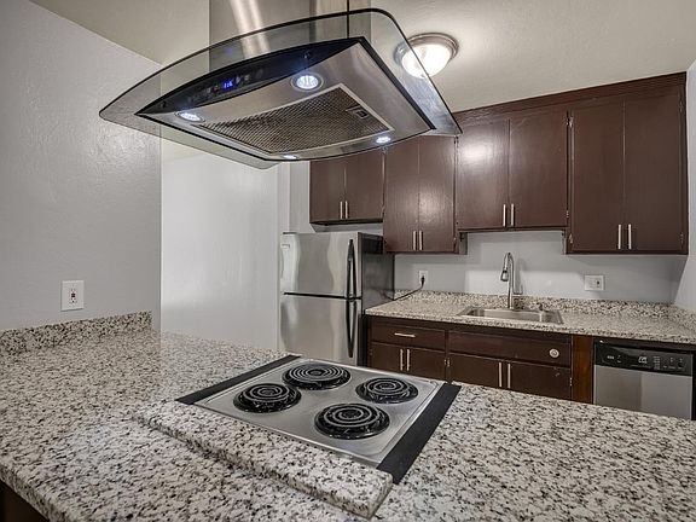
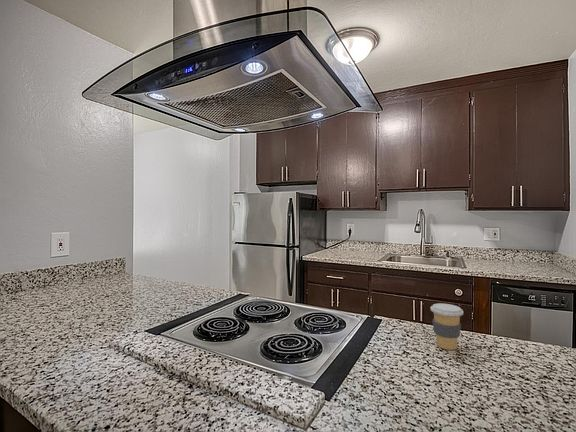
+ coffee cup (446, 326)
